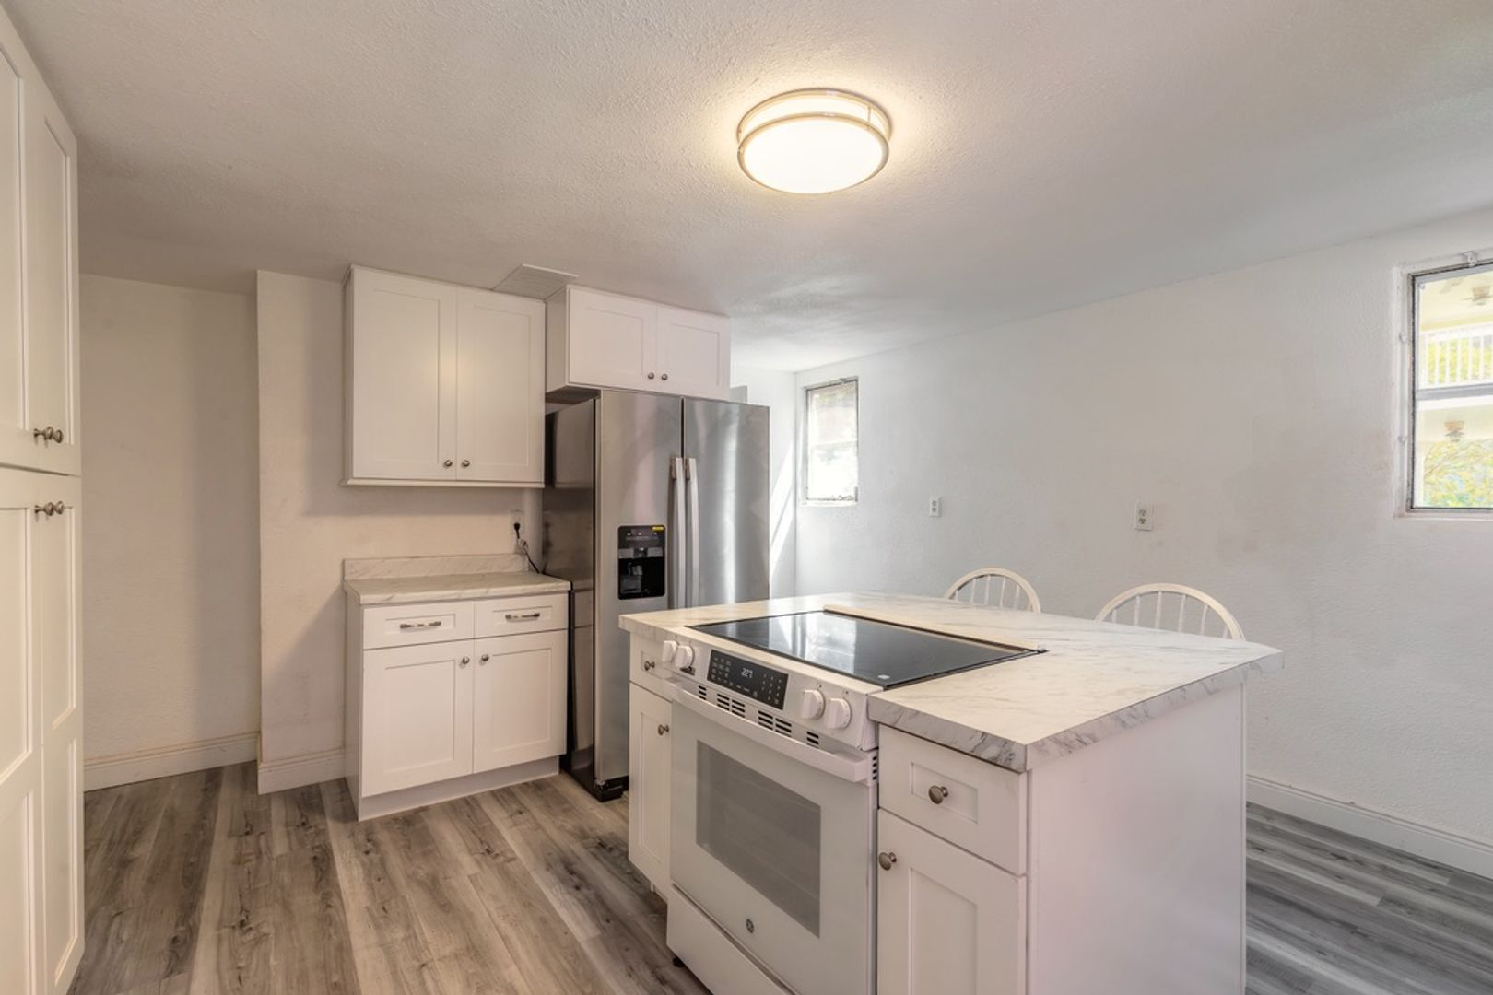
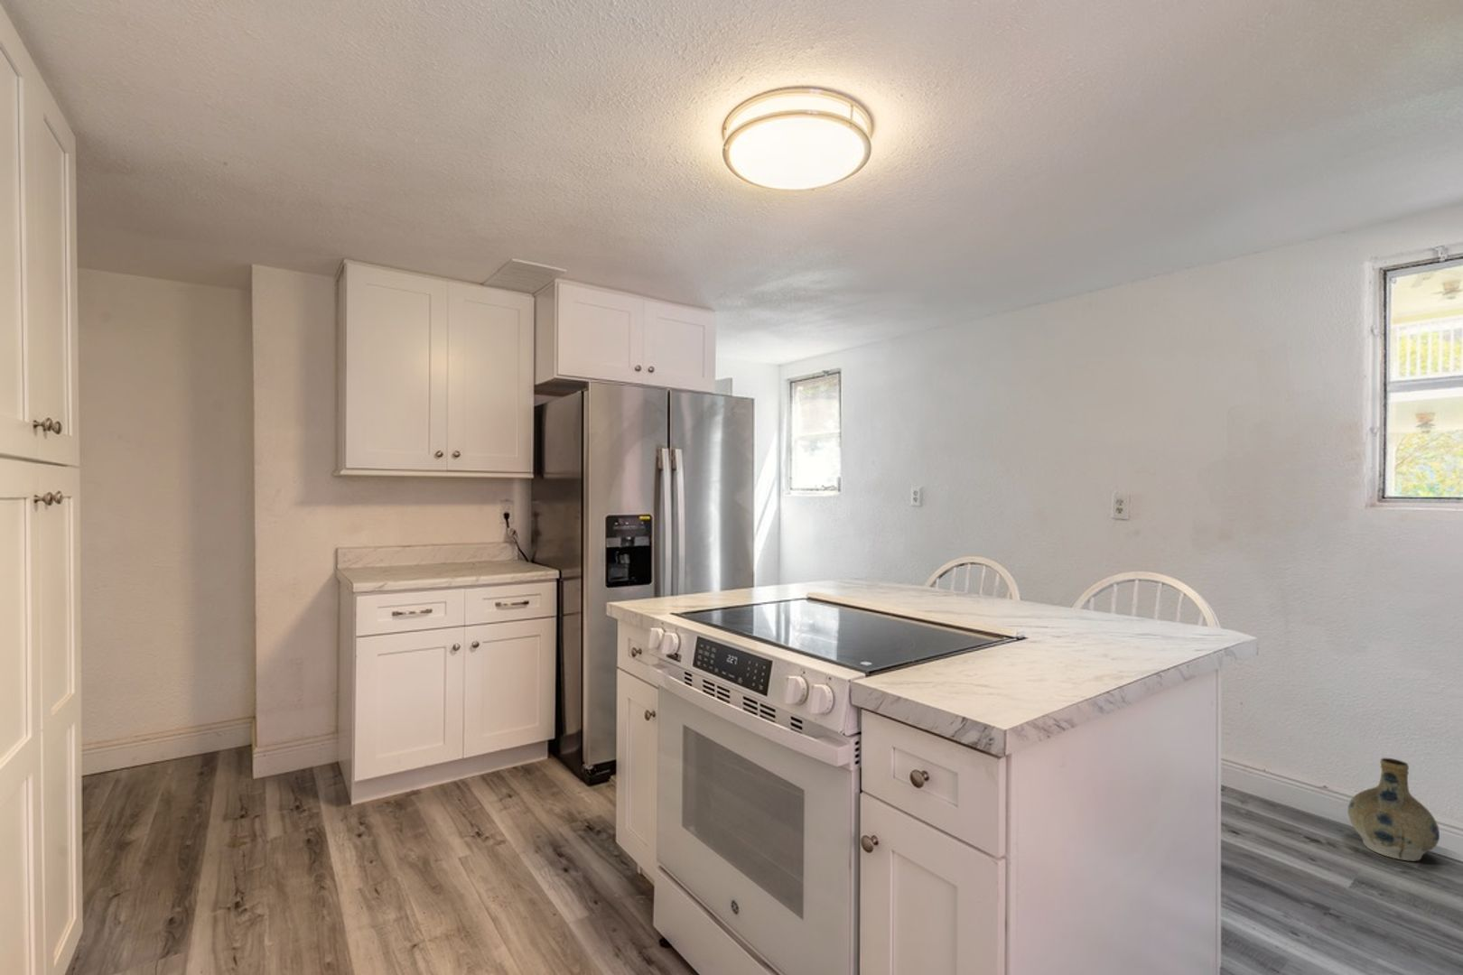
+ ceramic jug (1391, 805)
